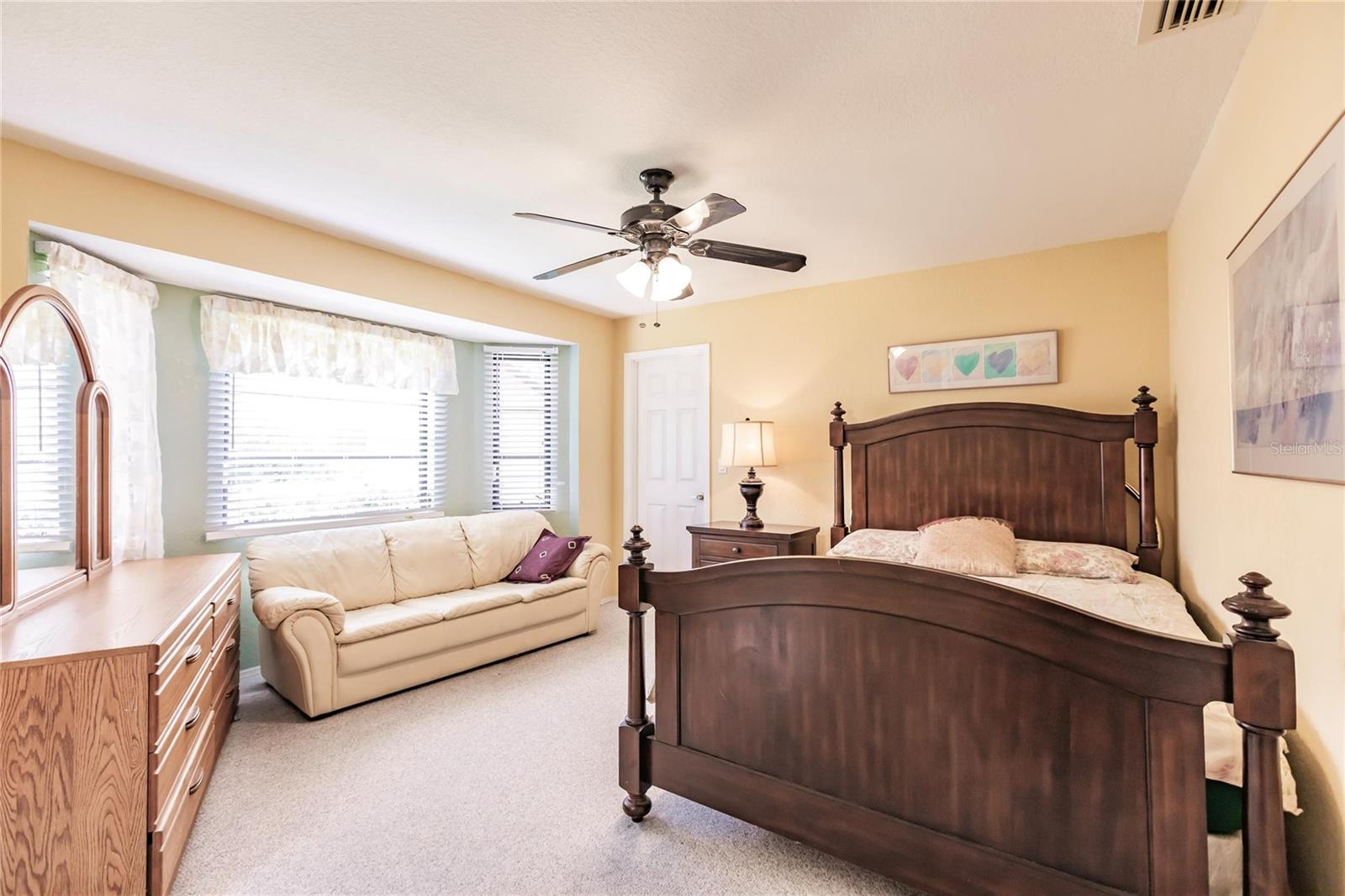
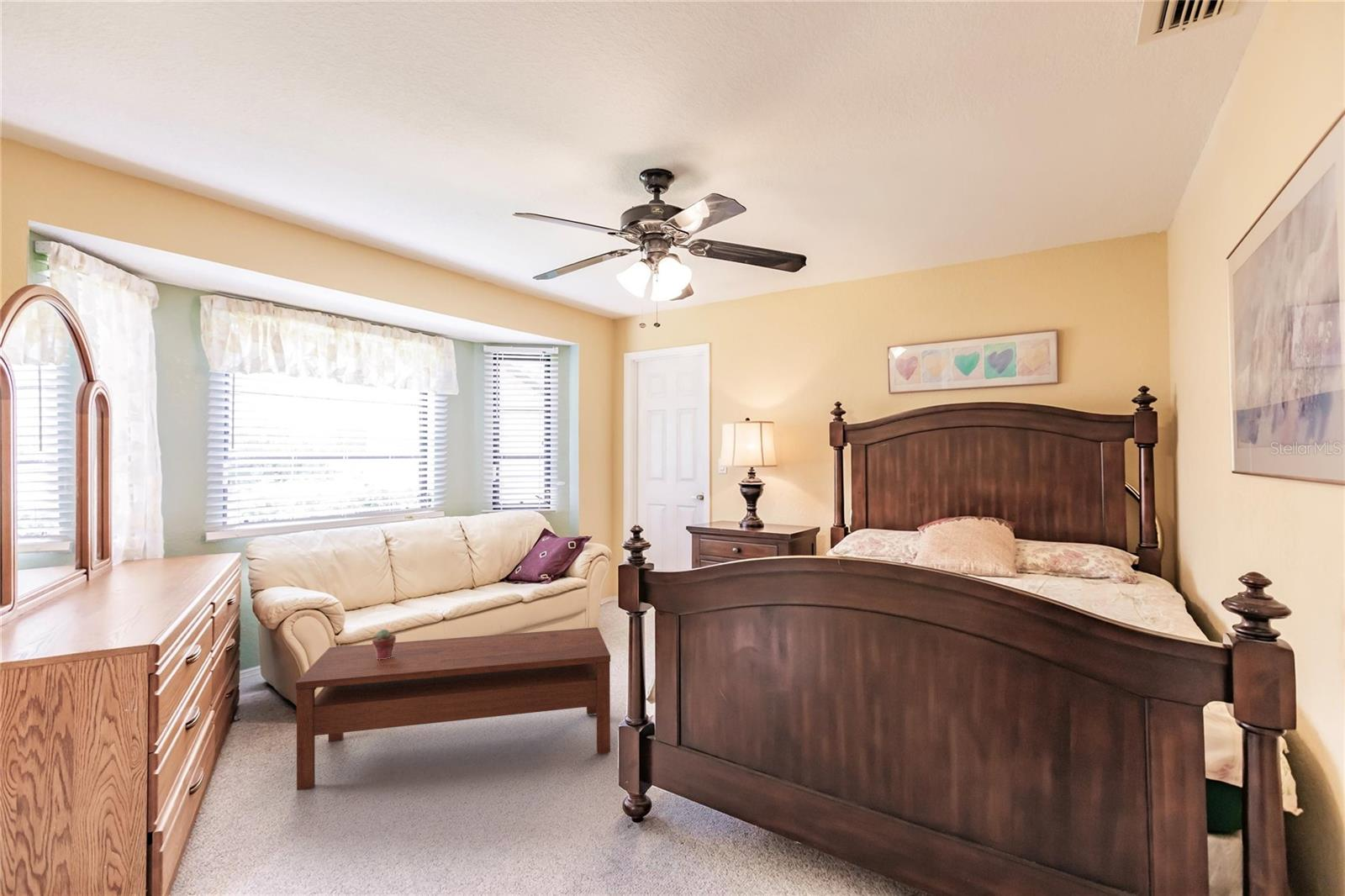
+ coffee table (467, 698)
+ potted succulent (384, 642)
